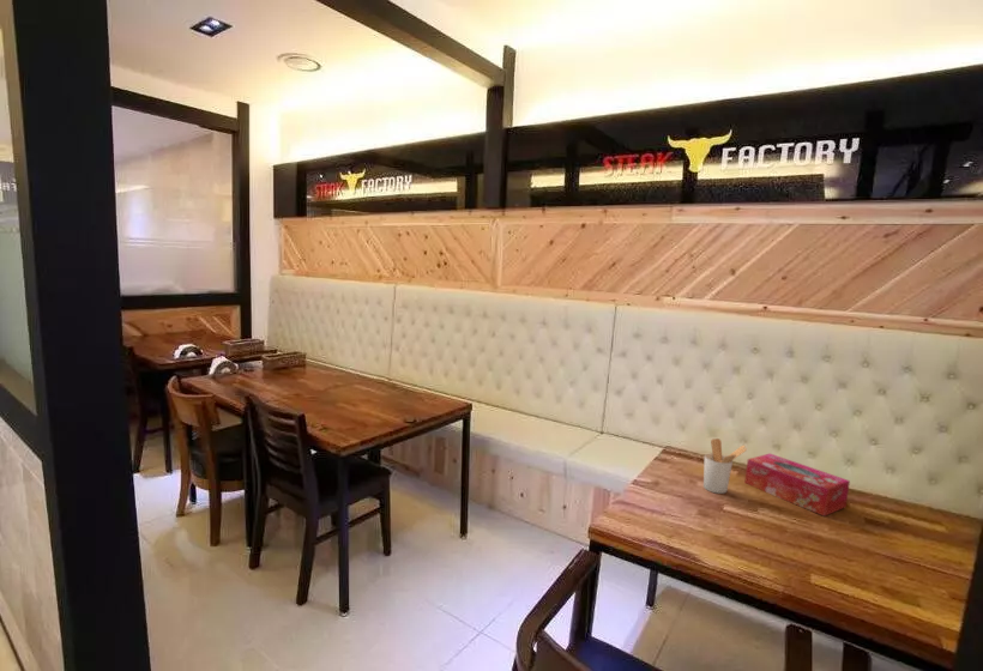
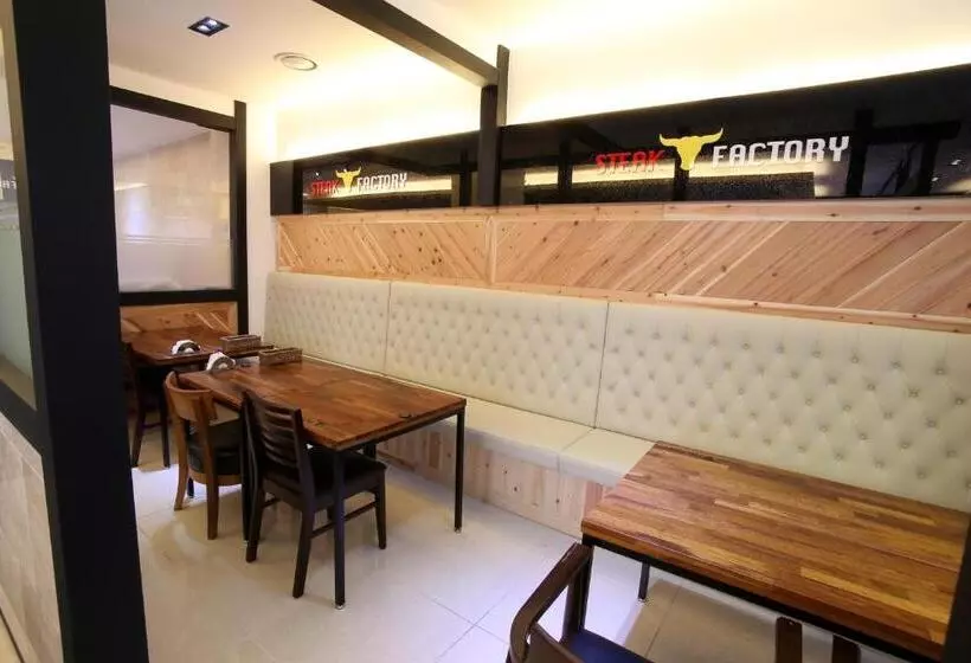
- tissue box (794, 482)
- utensil holder (724, 466)
